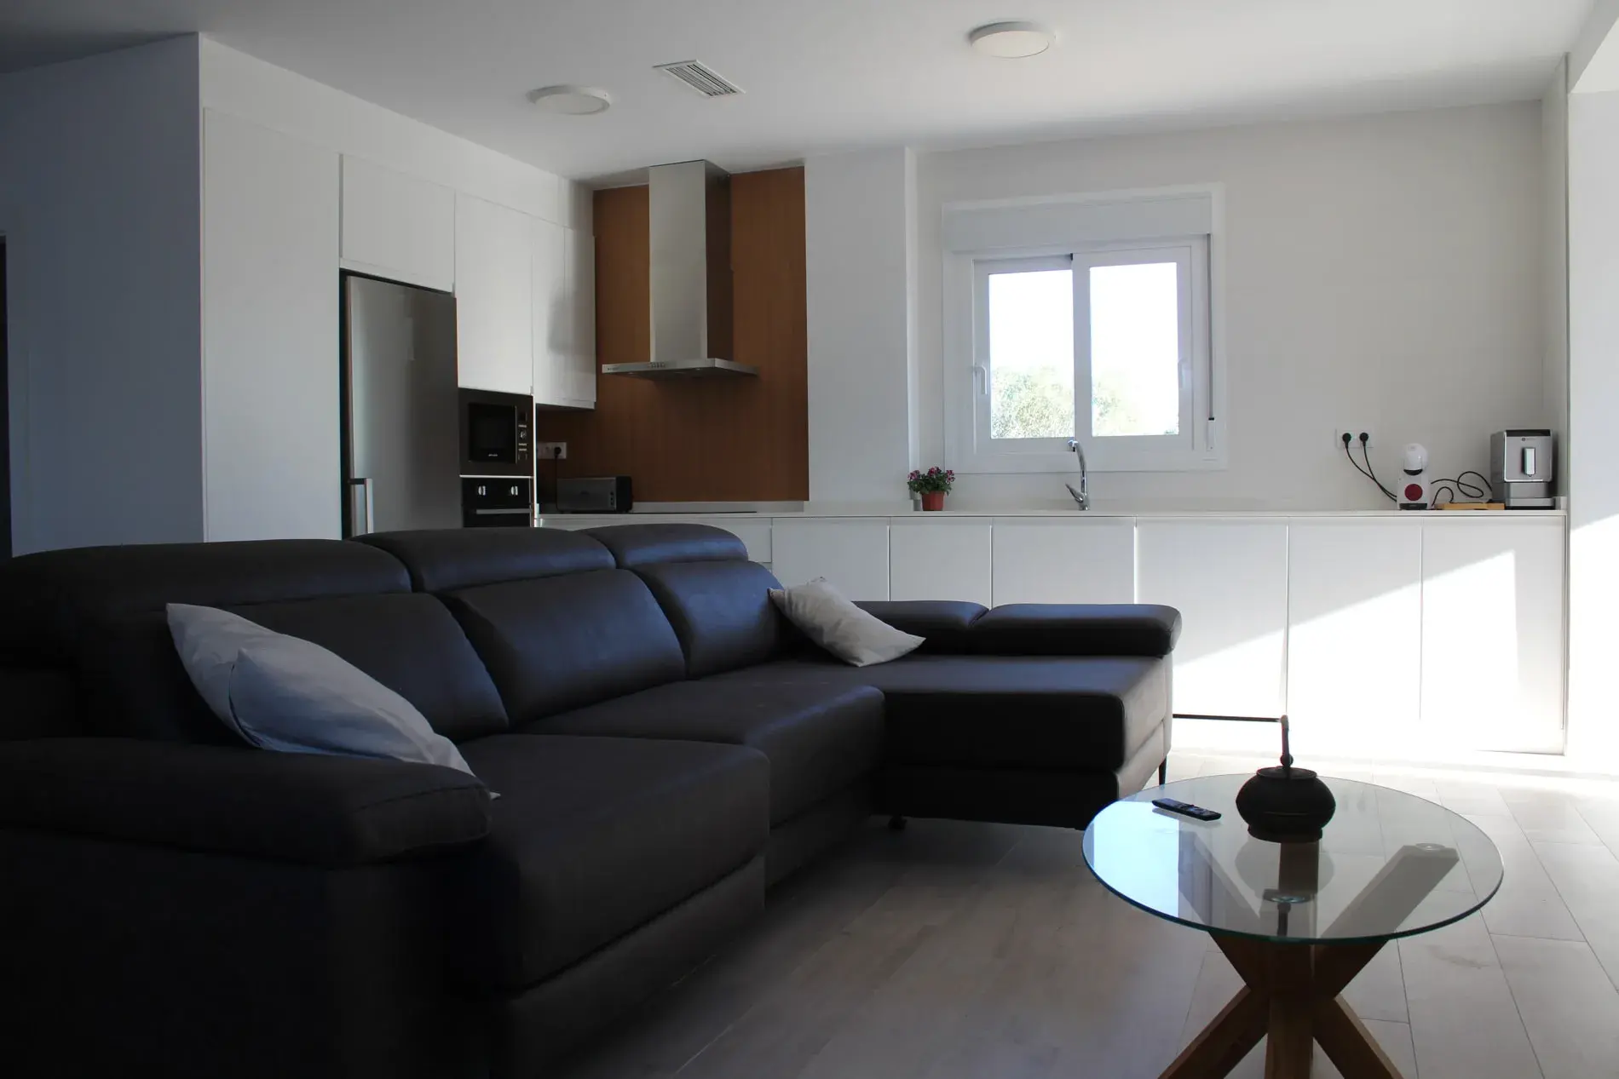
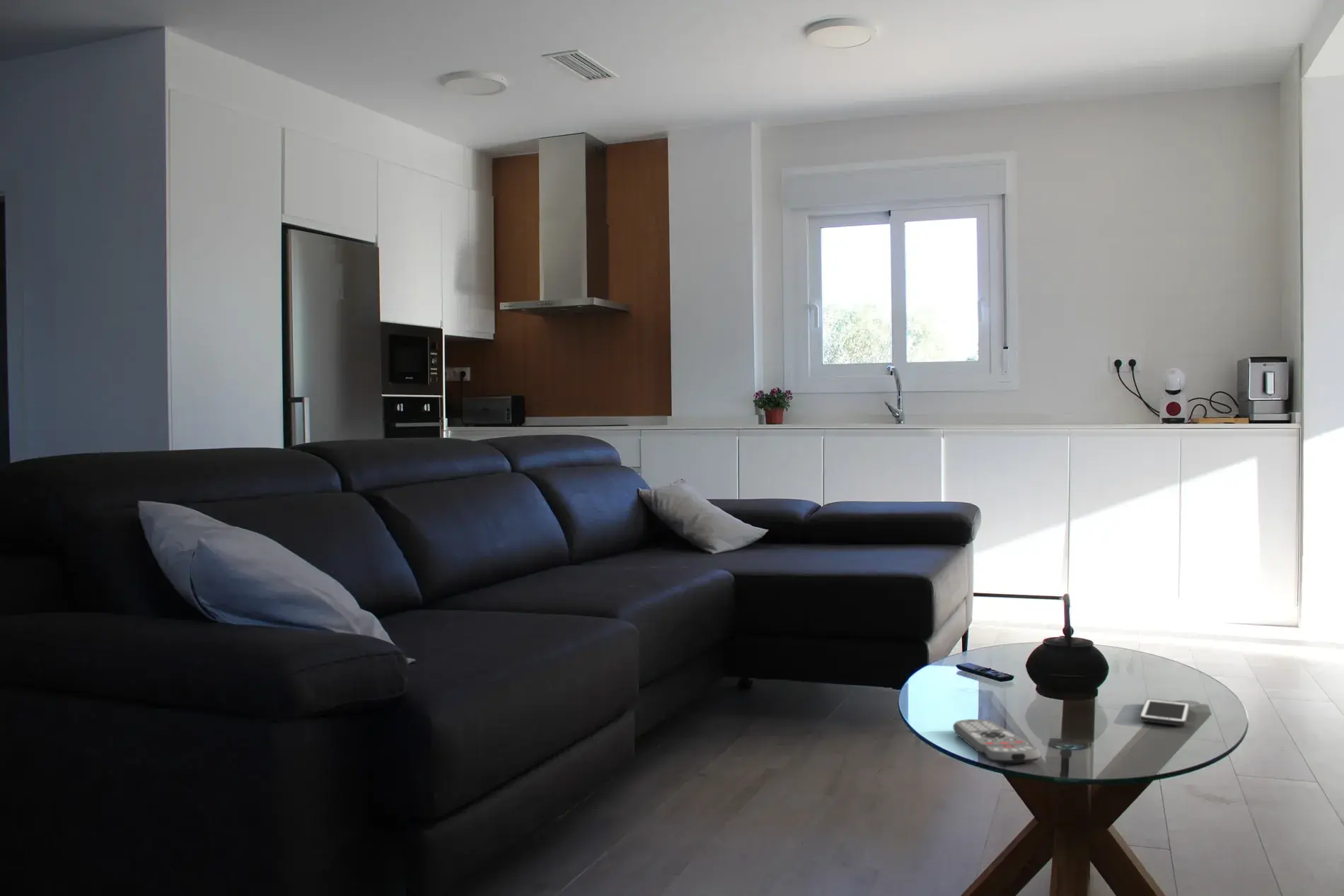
+ cell phone (1165, 711)
+ remote control (992, 740)
